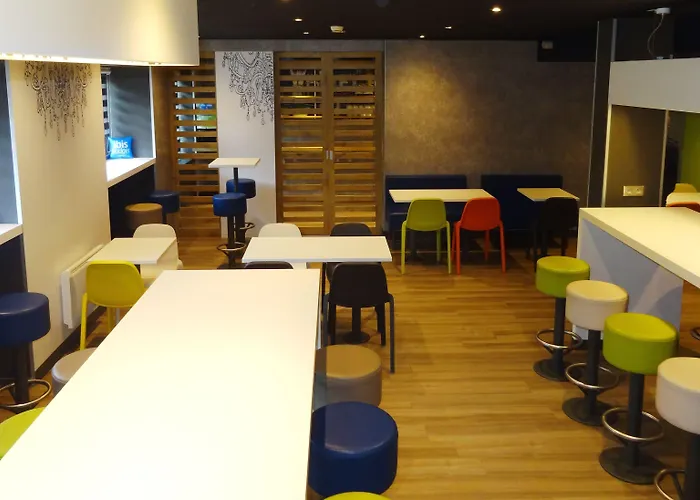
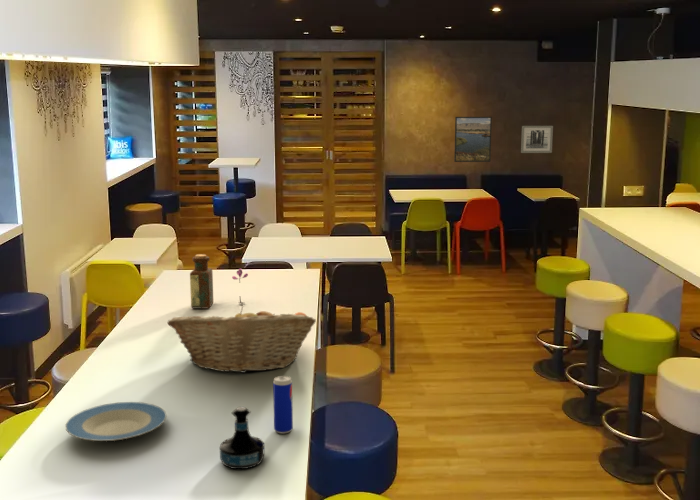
+ beverage can (283, 404)
+ wall art (536, 139)
+ flower (239, 280)
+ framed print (472, 139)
+ tequila bottle (241, 434)
+ bottle (201, 280)
+ plate (117, 425)
+ fruit basket (242, 332)
